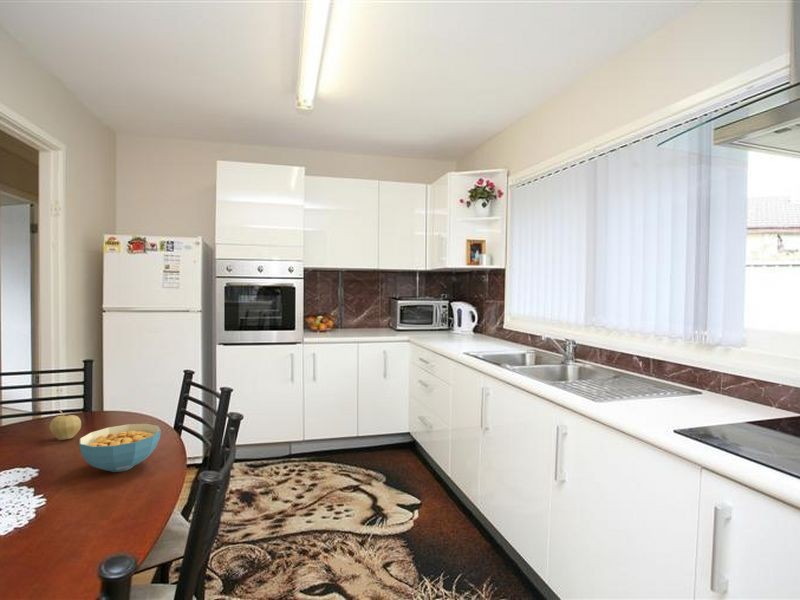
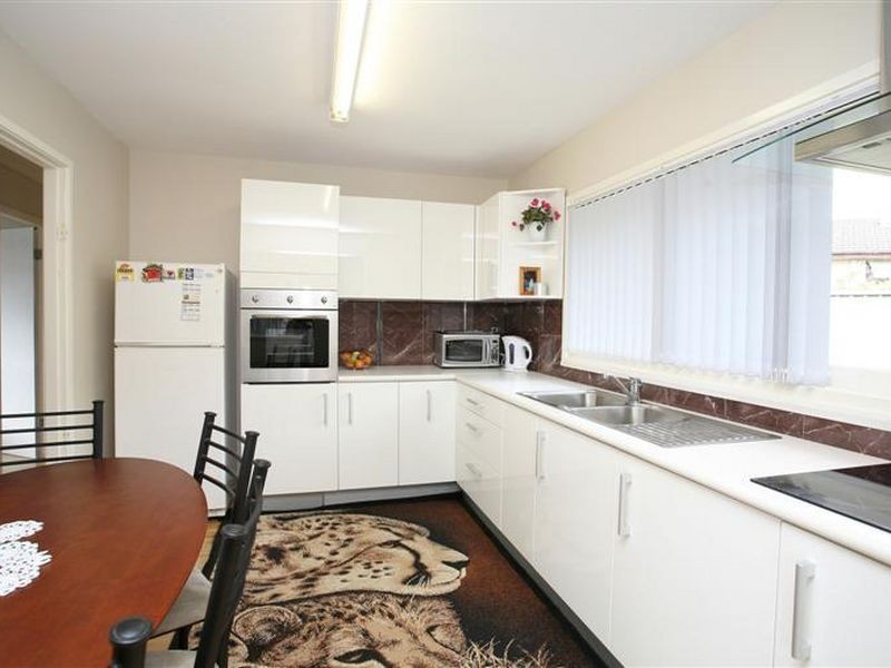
- fruit (65, 424)
- cereal bowl (121, 451)
